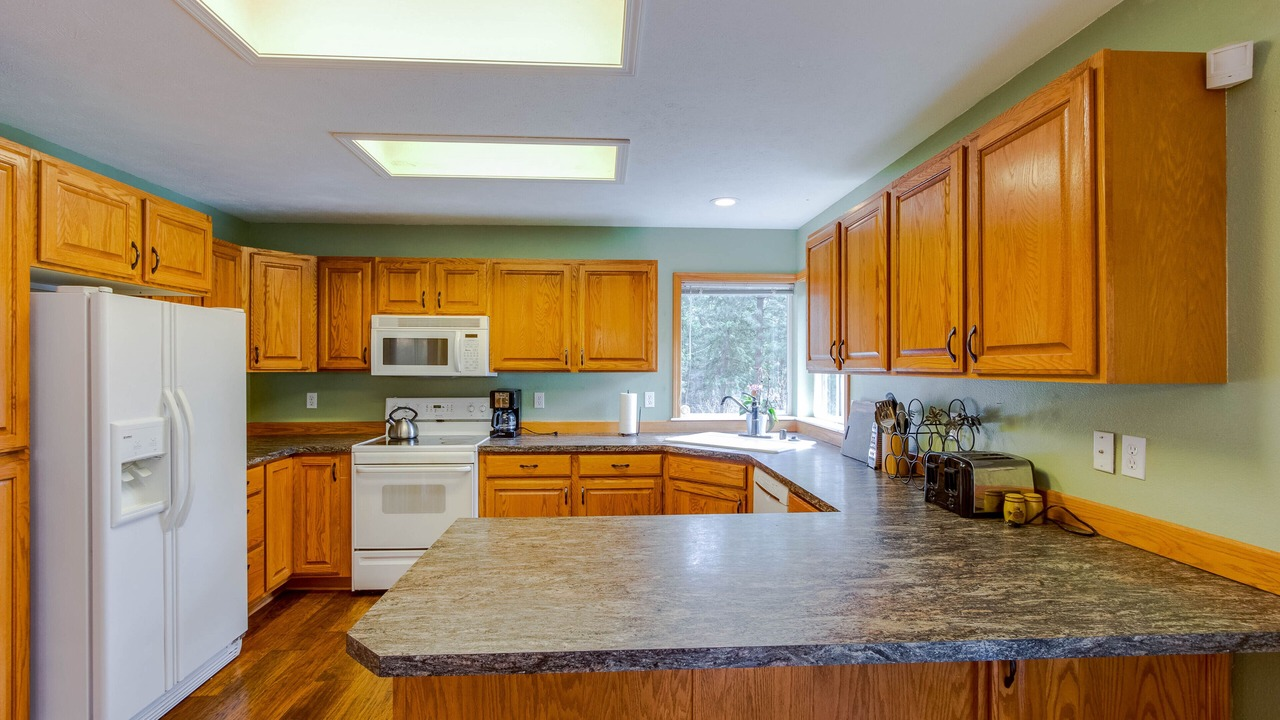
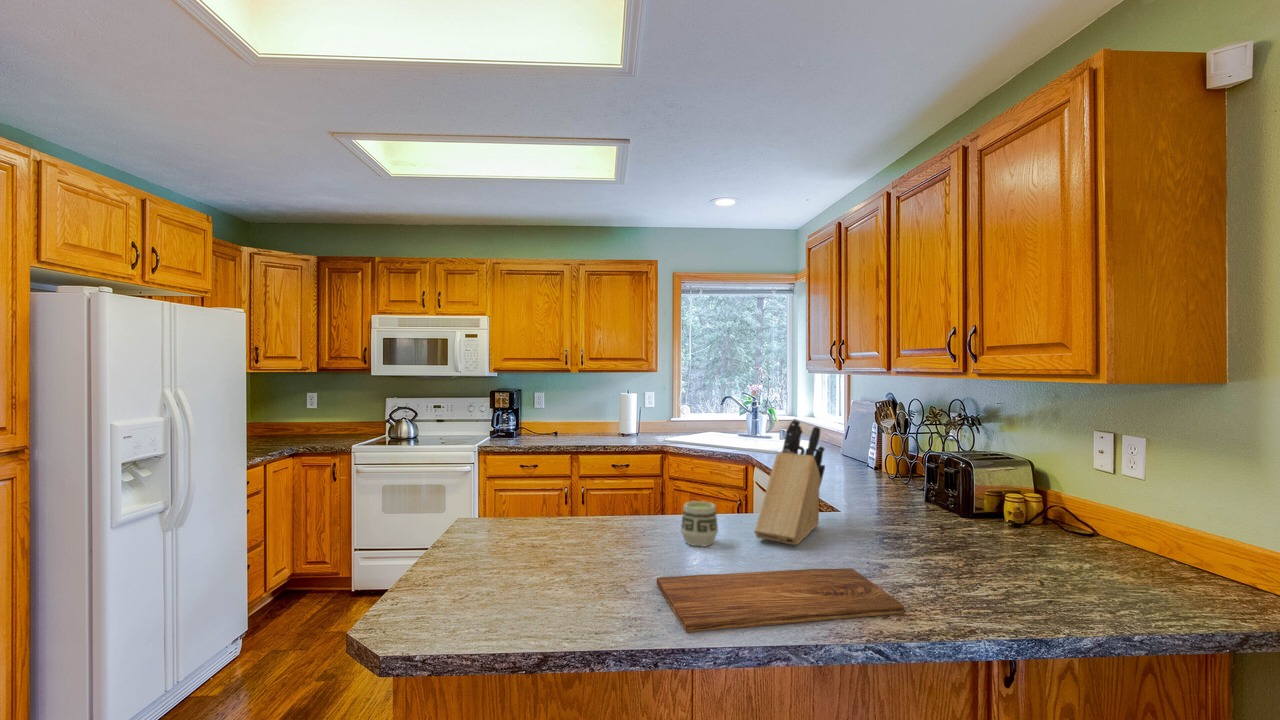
+ knife block (793, 476)
+ cutting board (775, 594)
+ cup (699, 523)
